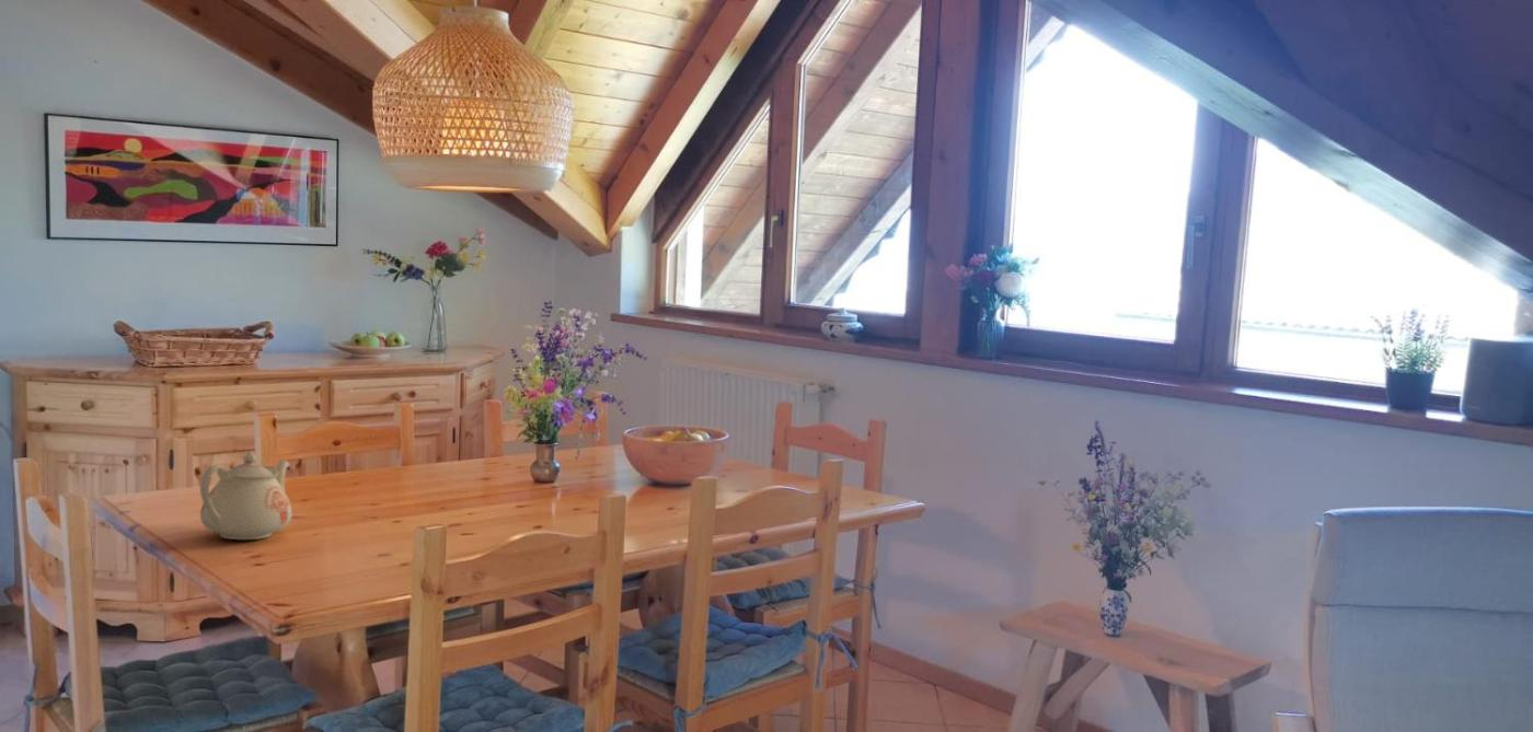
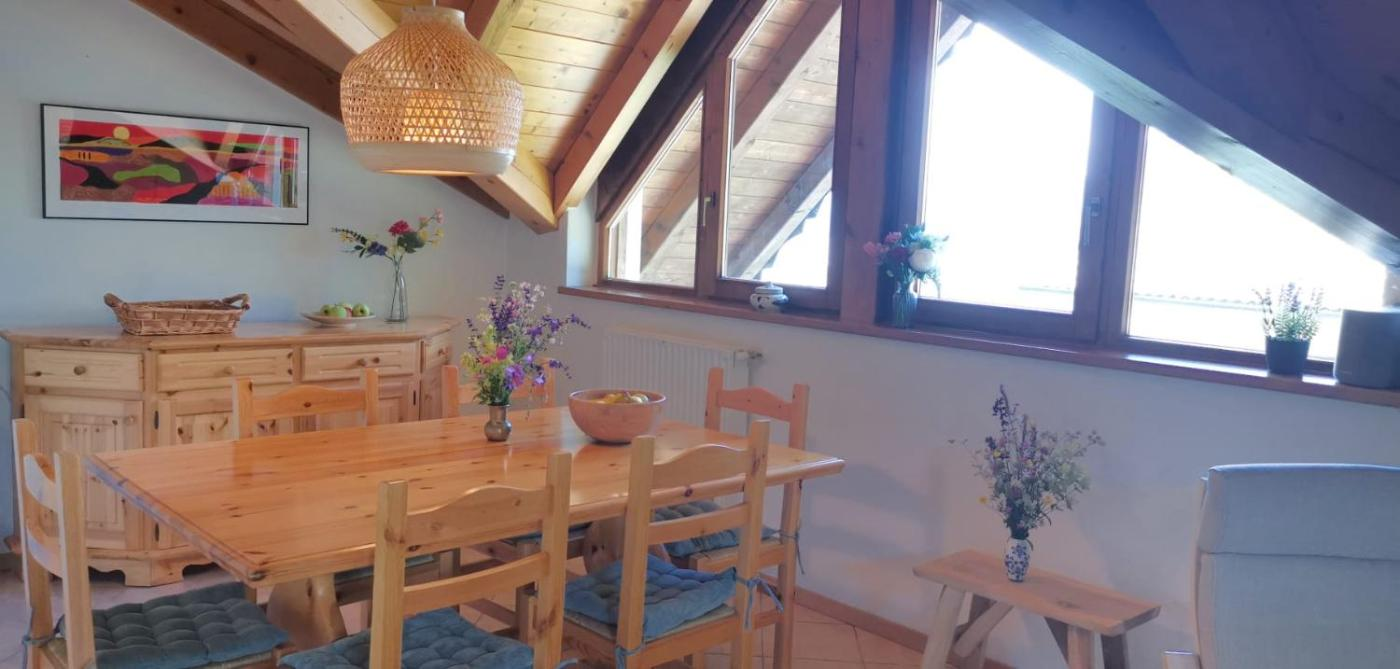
- teapot (246, 492)
